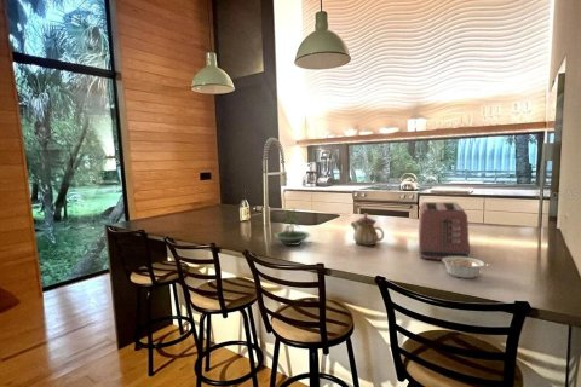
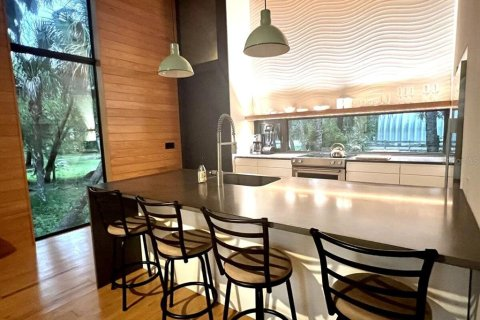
- legume (464, 266)
- toaster (441, 229)
- terrarium (292, 215)
- teapot (367, 227)
